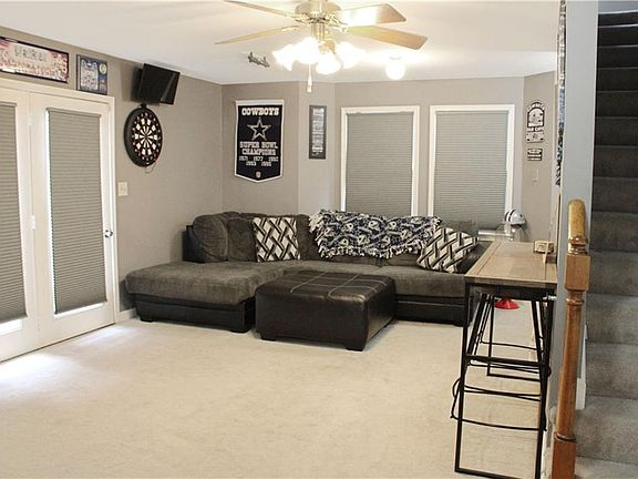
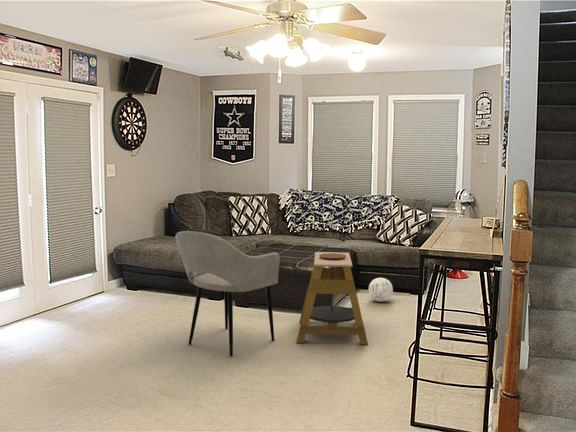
+ armchair (224, 286)
+ side table (332, 294)
+ ball (380, 289)
